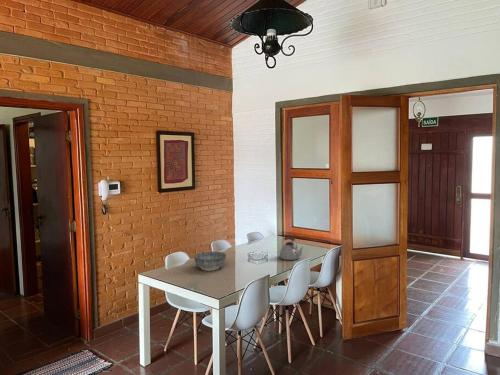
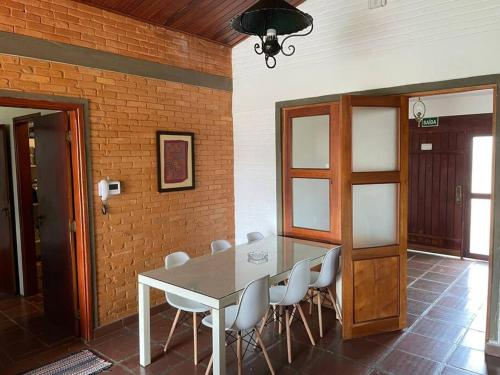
- bowl (210, 261)
- kettle (292, 247)
